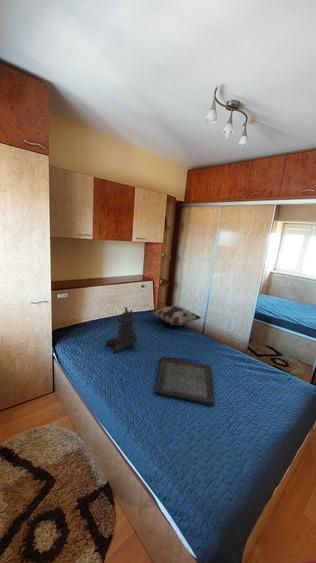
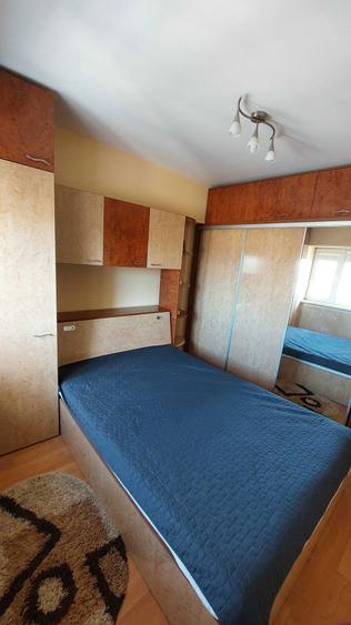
- teddy bear (122, 328)
- serving tray (184, 377)
- decorative pillow (174, 315)
